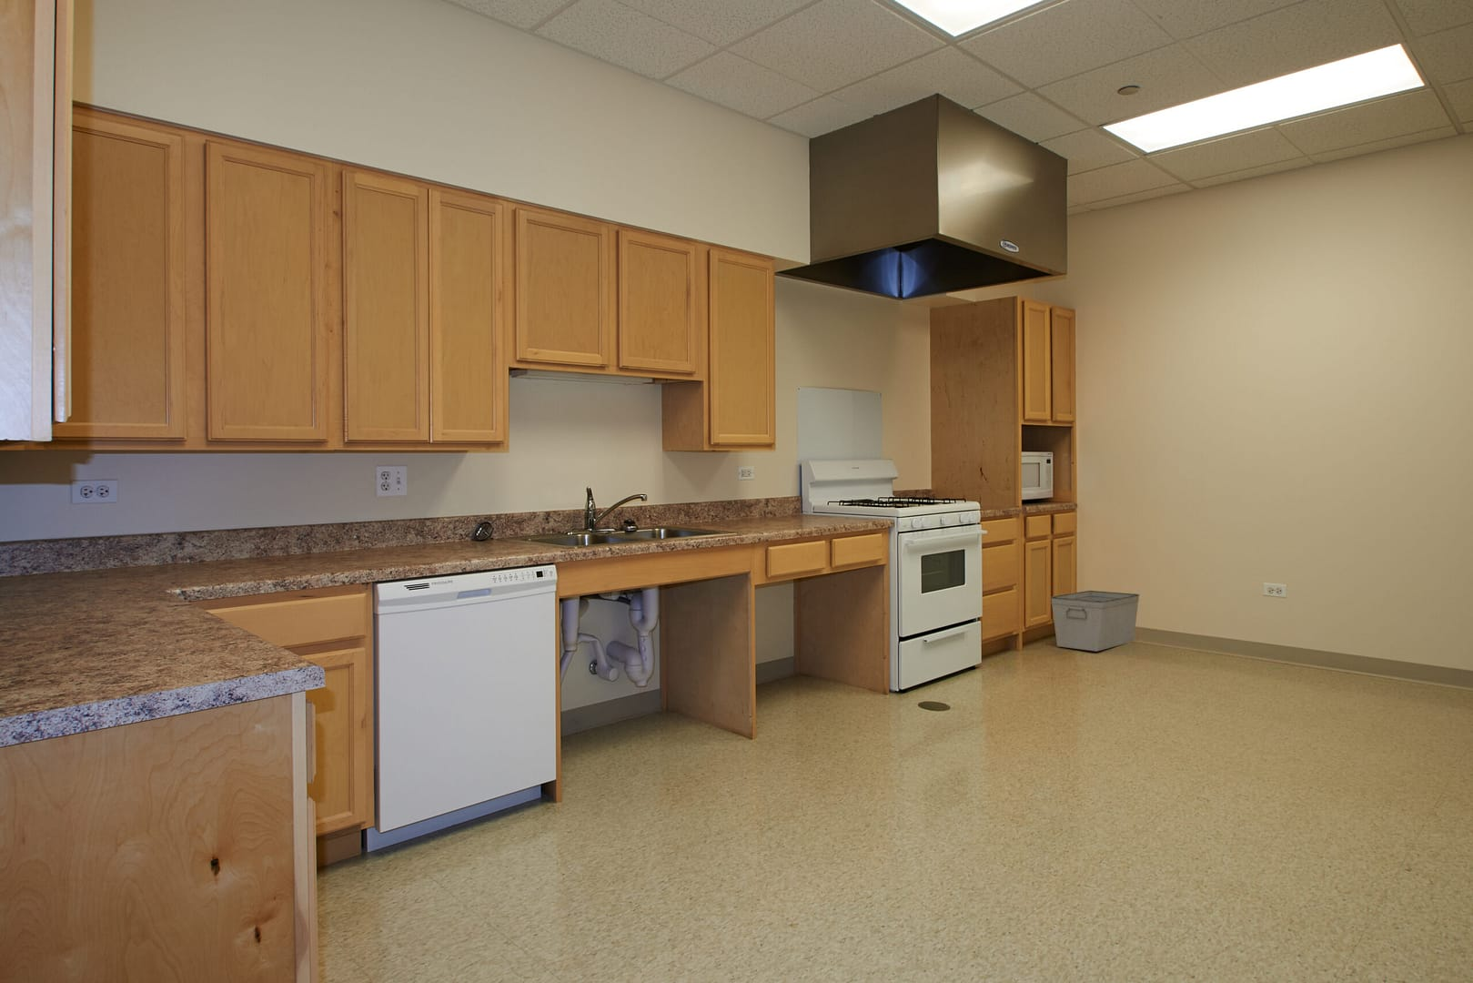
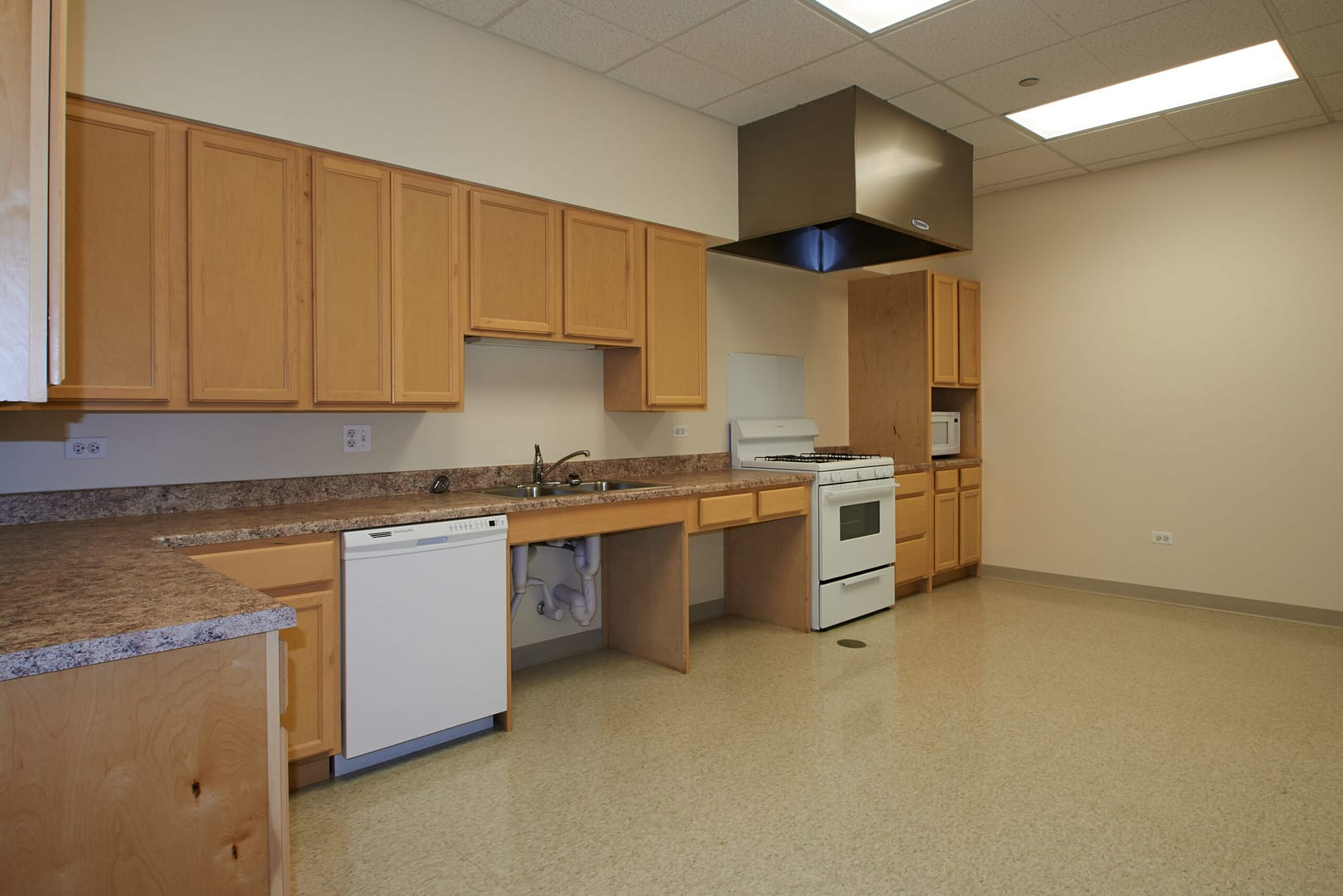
- storage bin (1096, 619)
